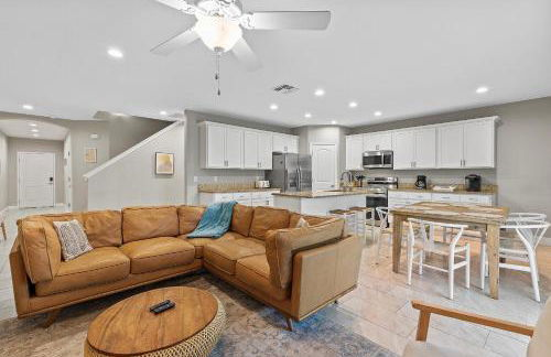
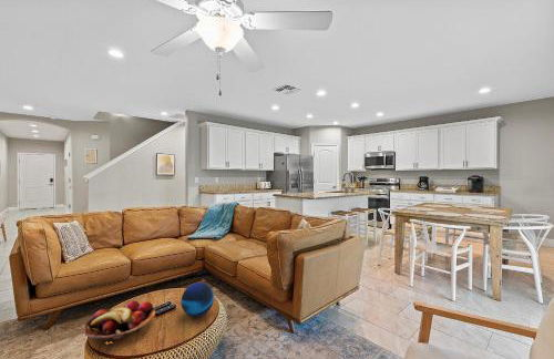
+ fruit basket (122, 318)
+ decorative orb (197, 299)
